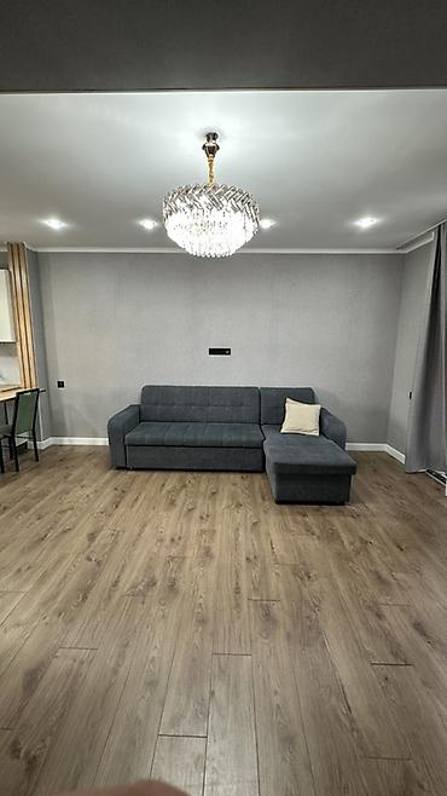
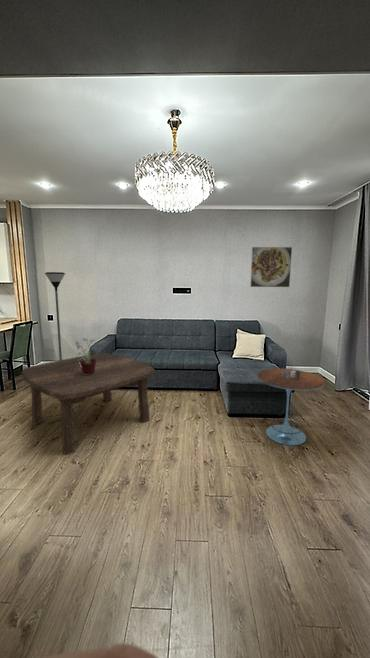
+ side table (287, 401)
+ coffee table (90, 395)
+ floor lamp (58, 323)
+ potted plant (84, 354)
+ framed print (270, 267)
